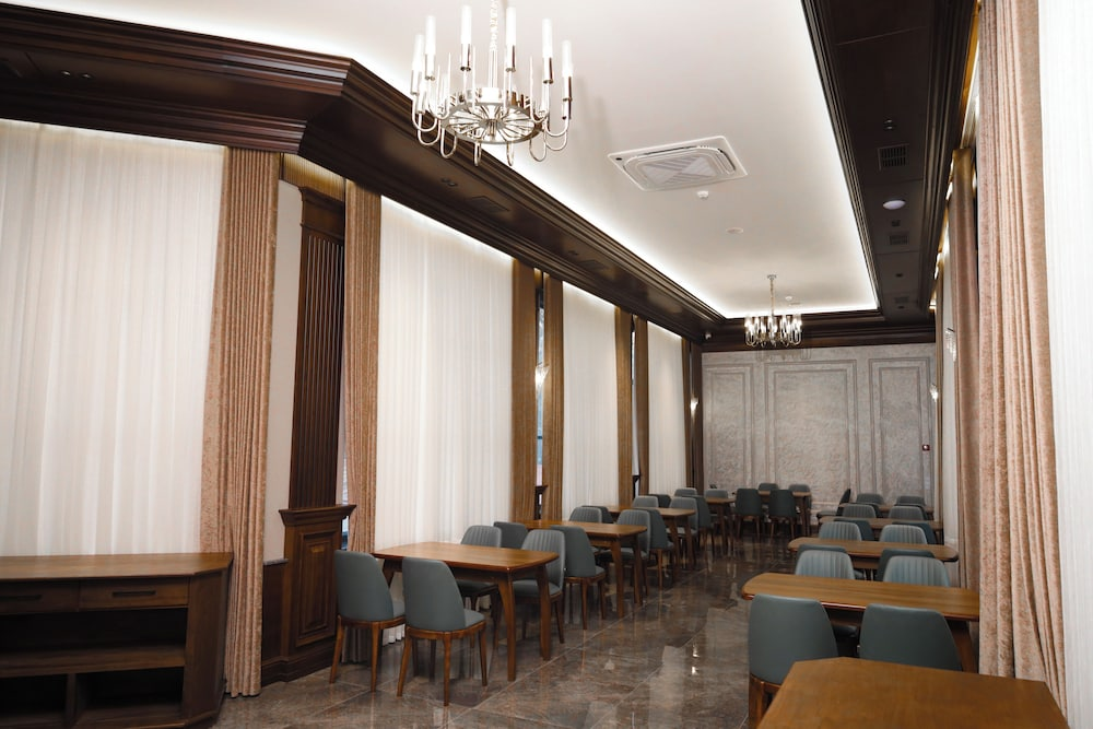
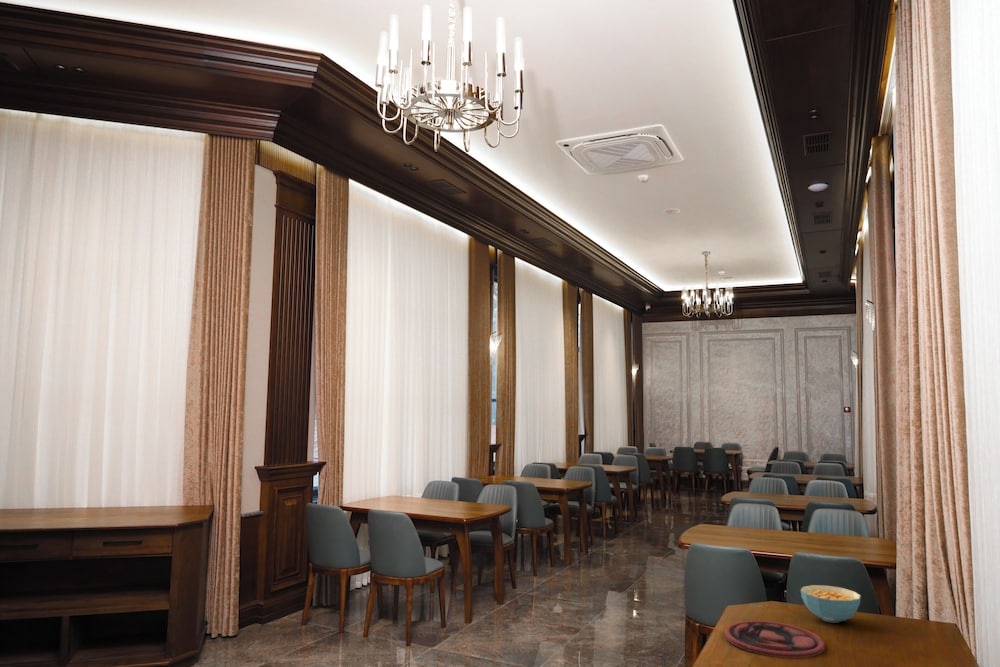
+ plate (773, 637)
+ cereal bowl (830, 606)
